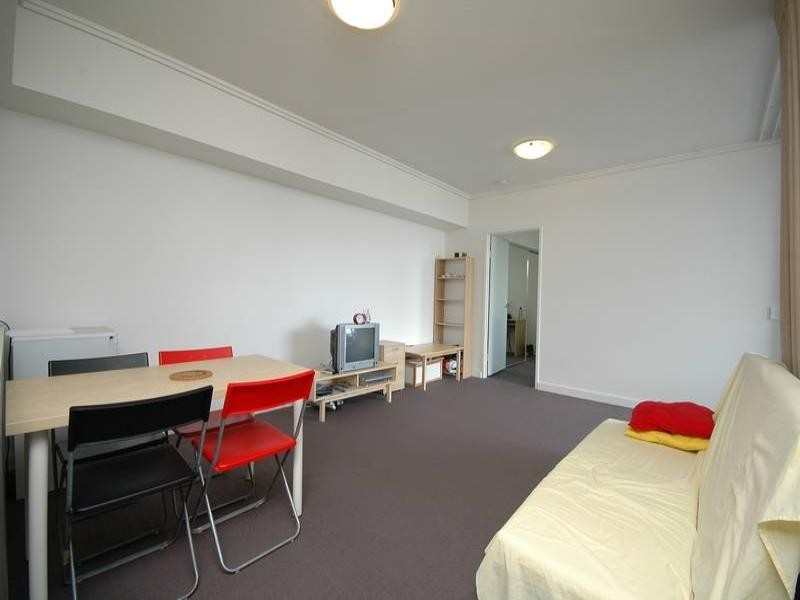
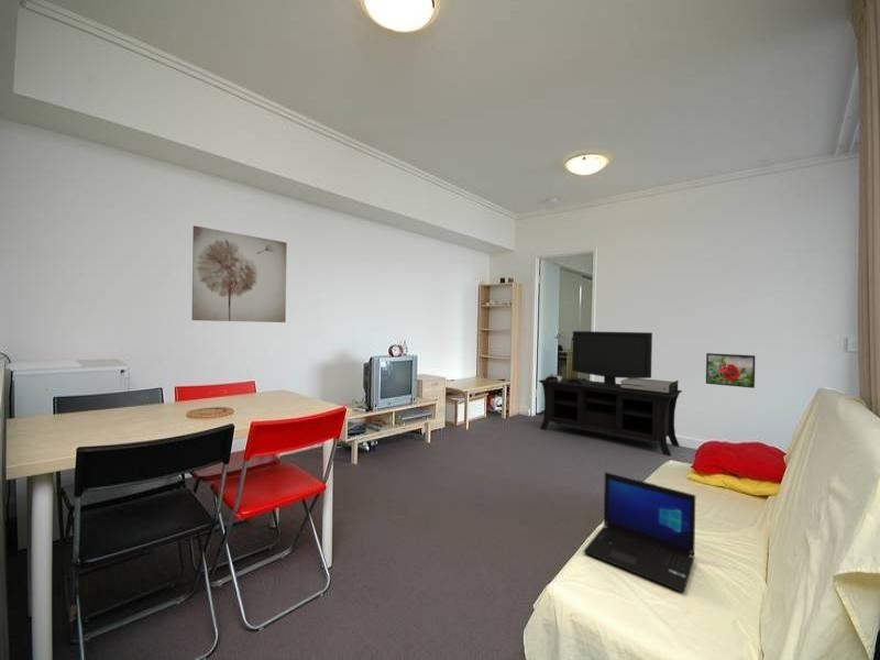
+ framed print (729, 370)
+ laptop (639, 524)
+ wall art (243, 277)
+ media console (605, 384)
